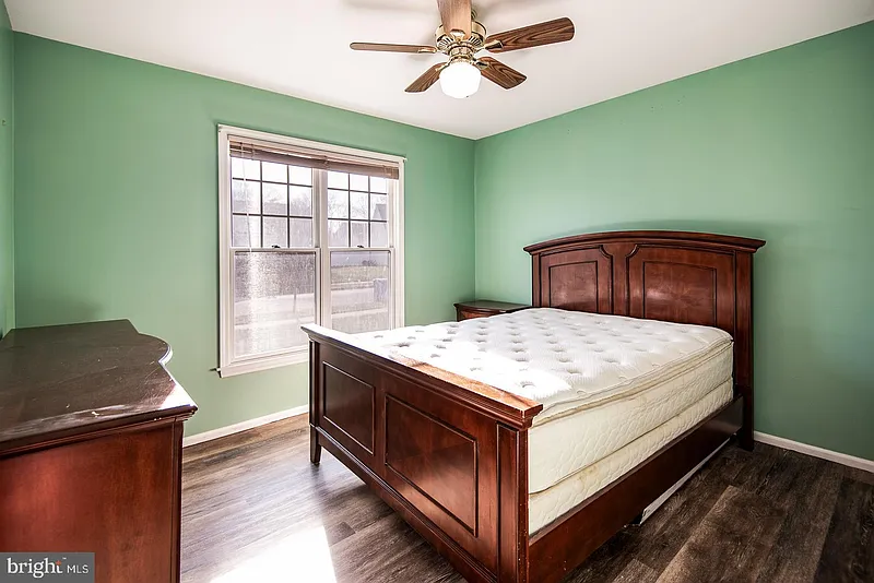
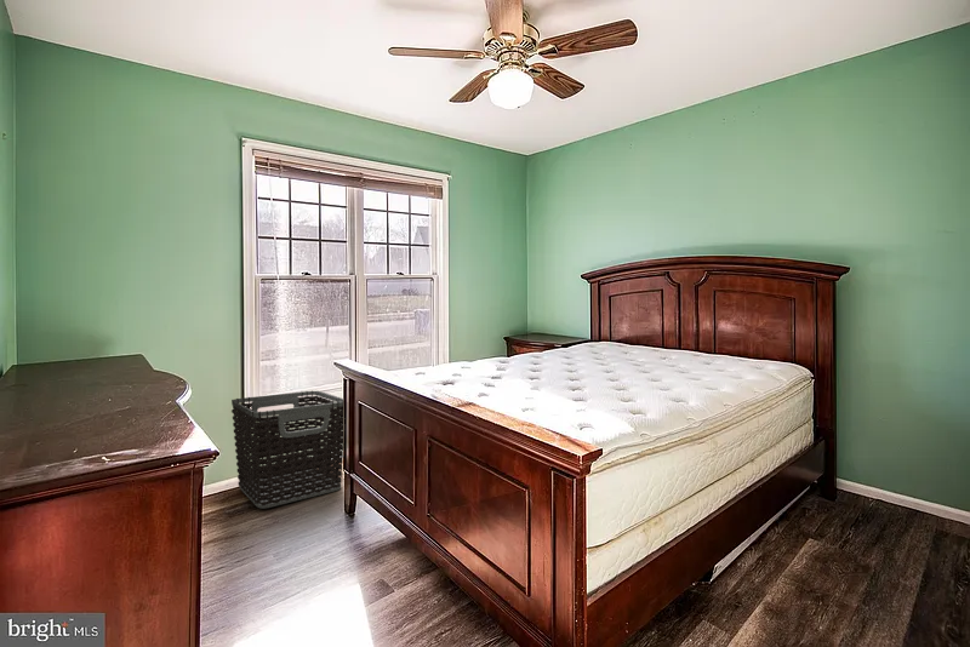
+ clothes hamper (289, 443)
